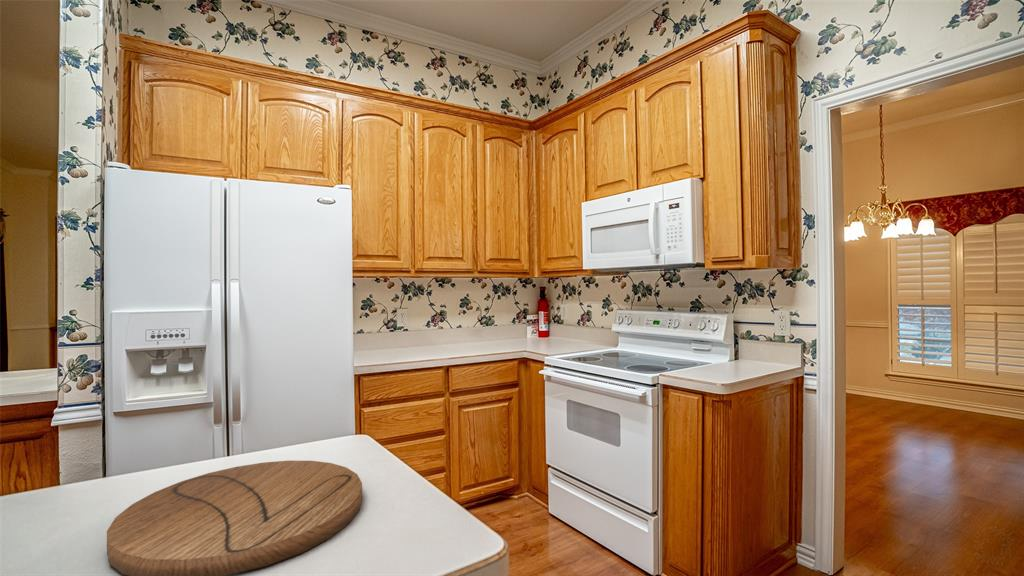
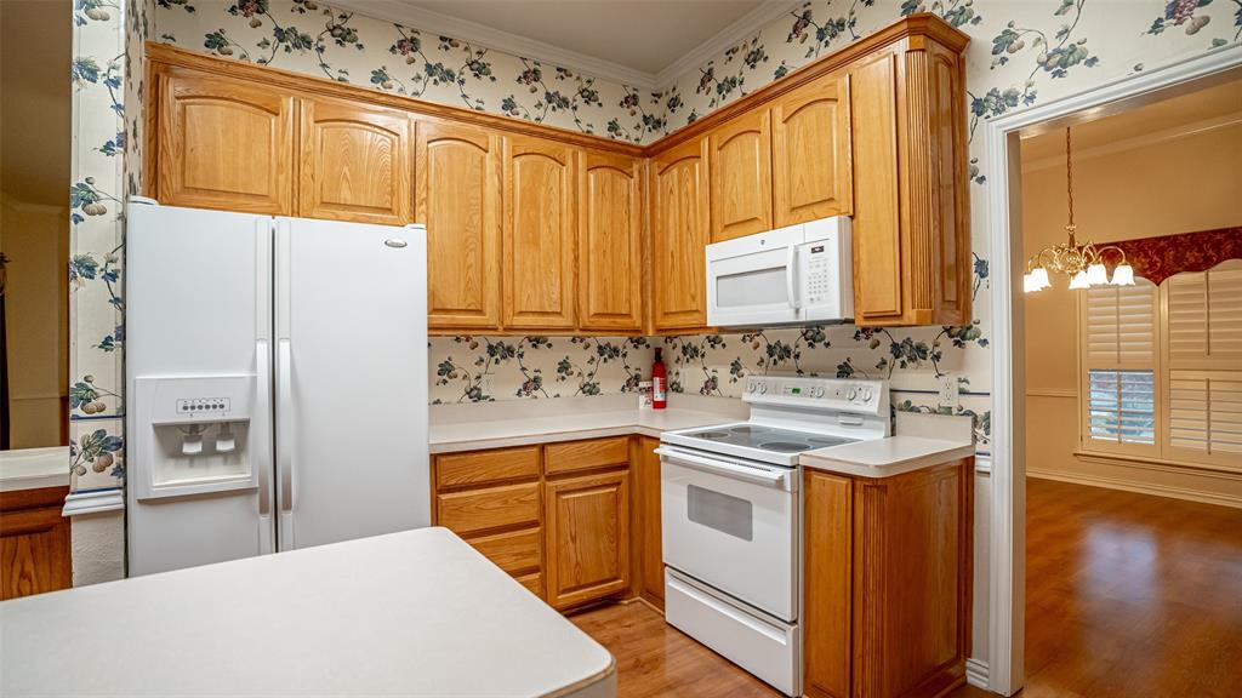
- cutting board (248, 507)
